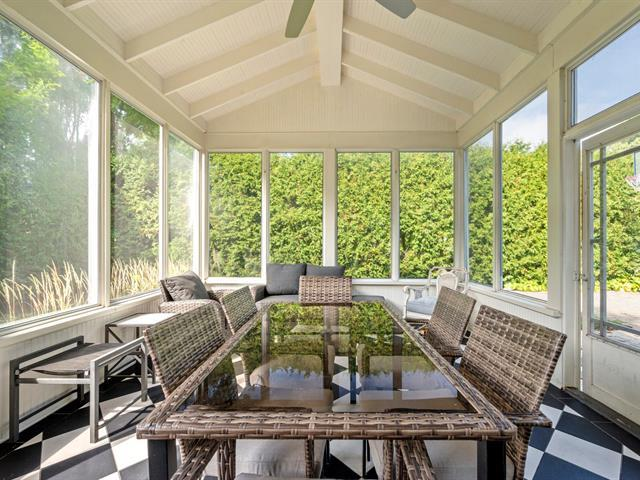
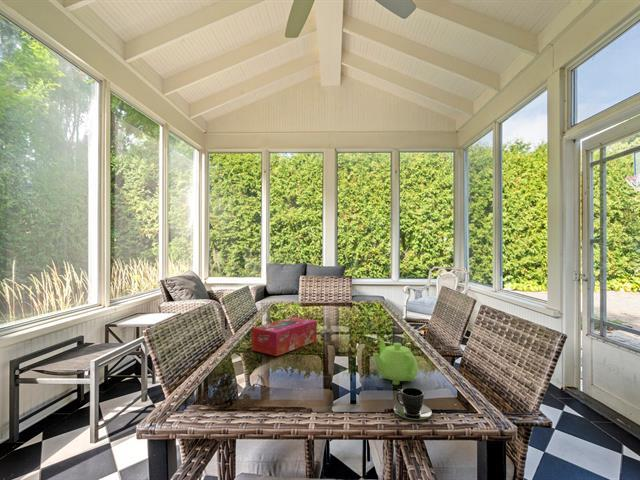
+ tissue box (285, 334)
+ teapot (392, 361)
+ teacup (412, 402)
